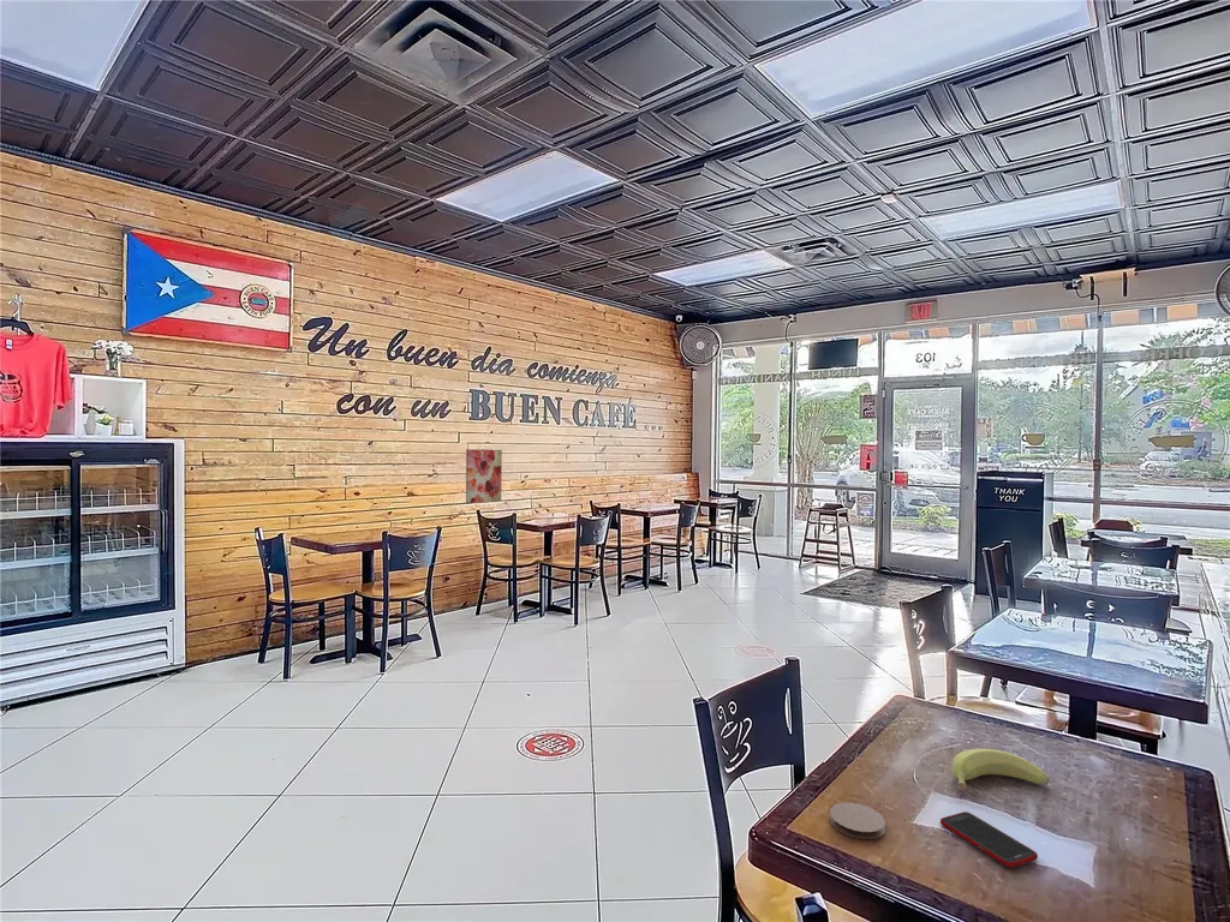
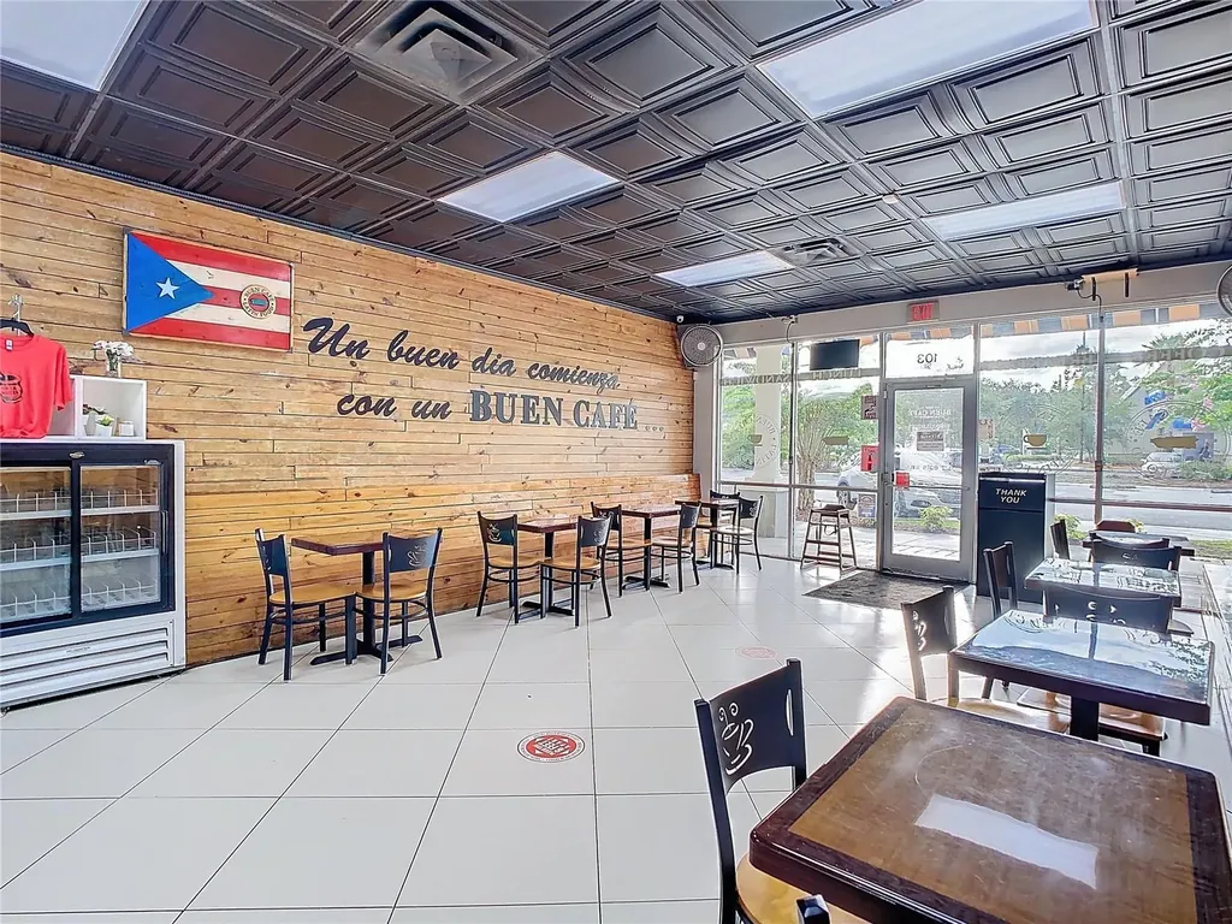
- cell phone (986, 838)
- wall art (484, 475)
- banana (992, 771)
- coaster (856, 820)
